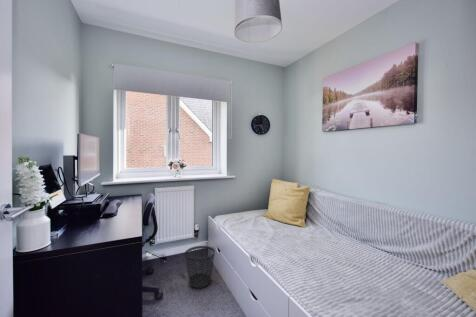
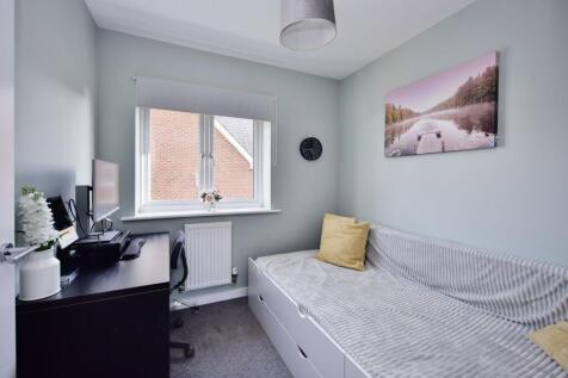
- wastebasket (199, 267)
